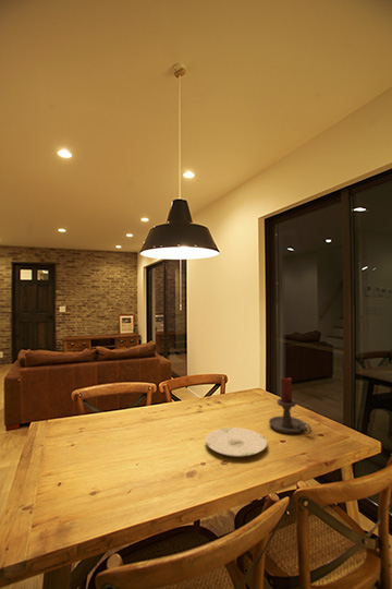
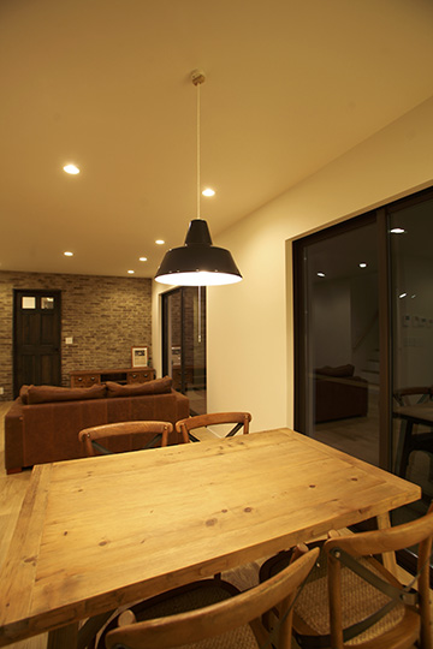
- candle holder (290, 402)
- plate (235, 442)
